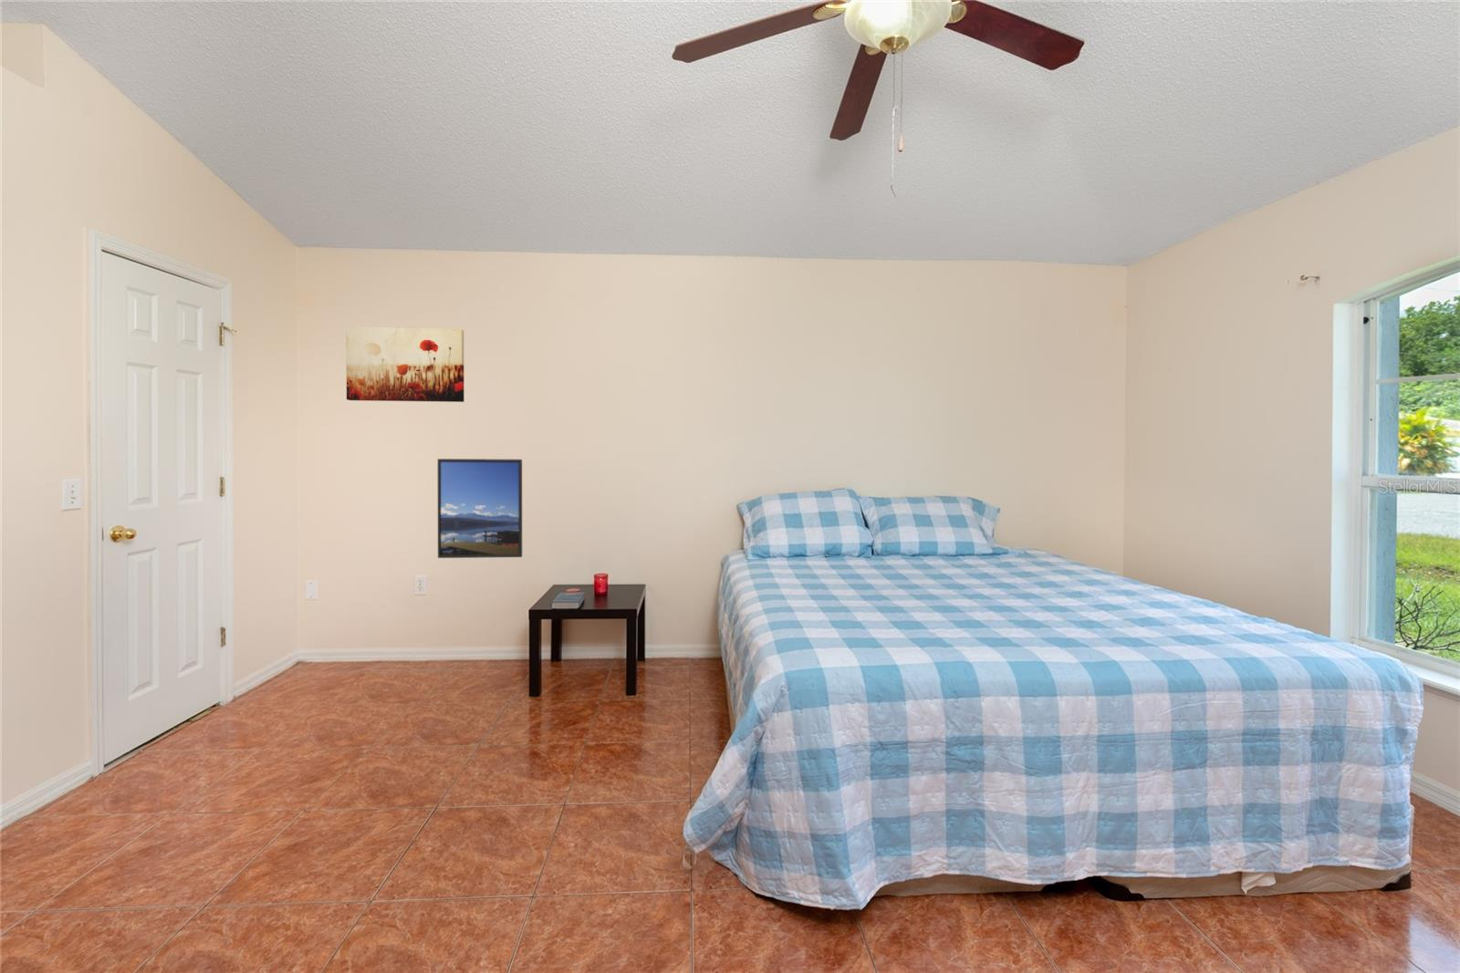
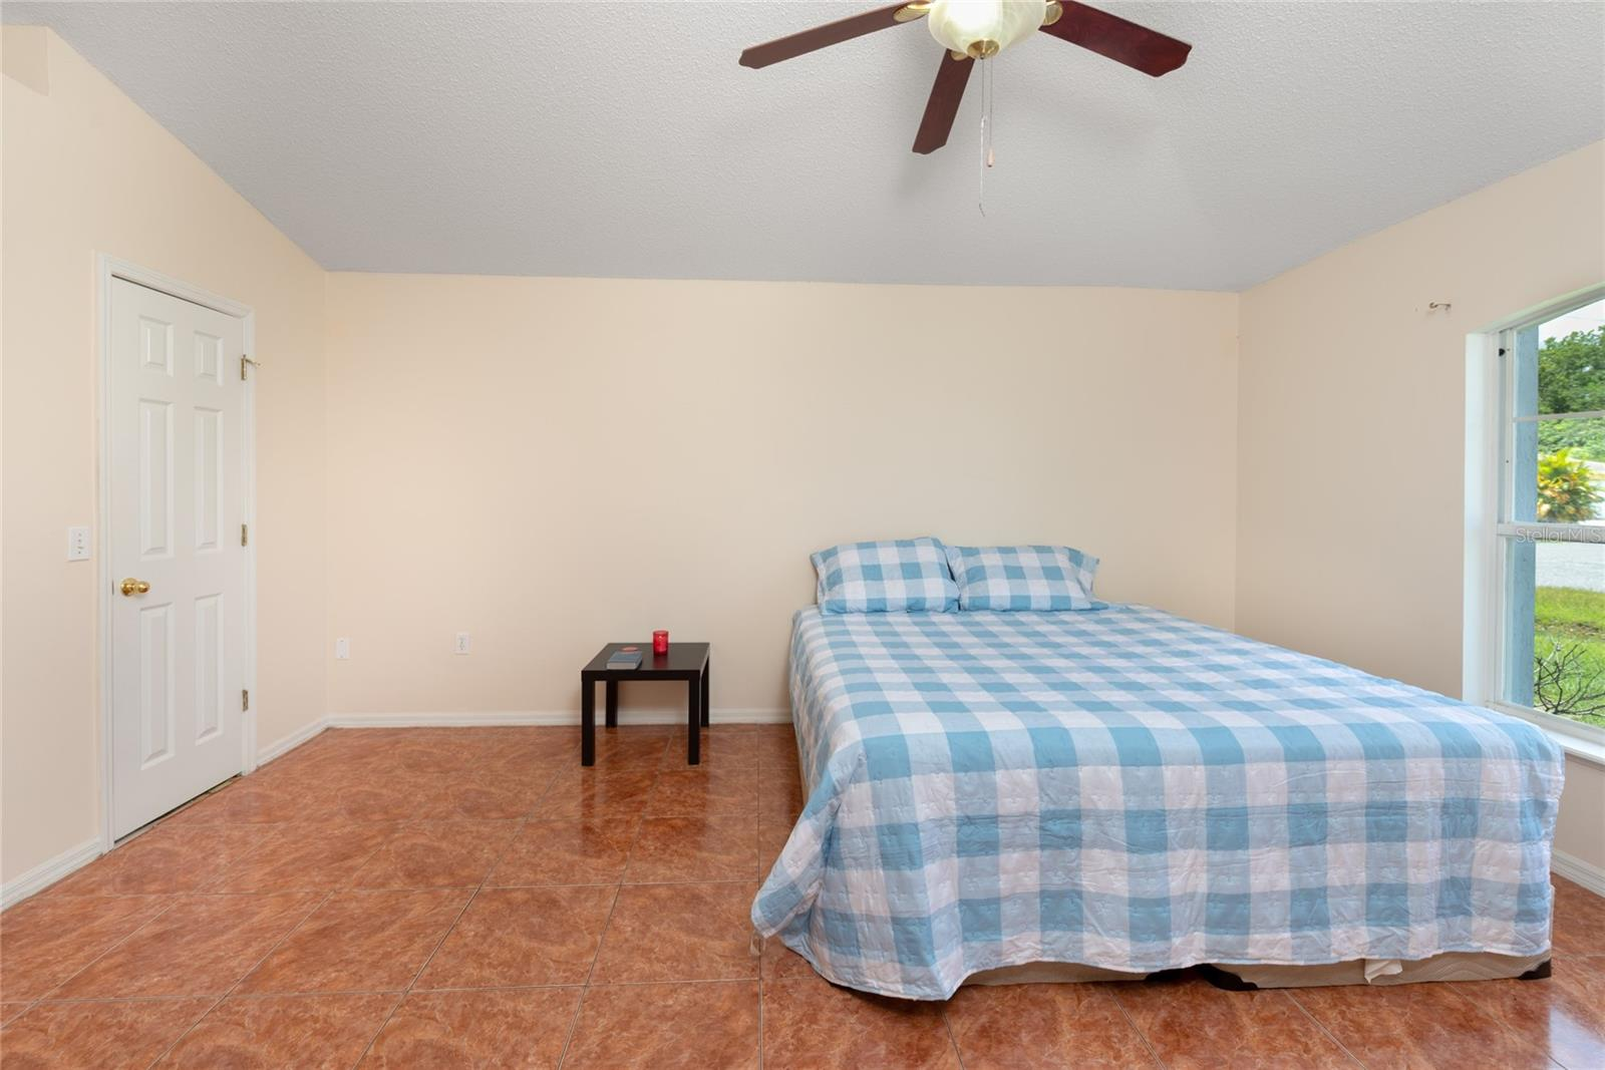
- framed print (480, 508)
- wall art (405, 364)
